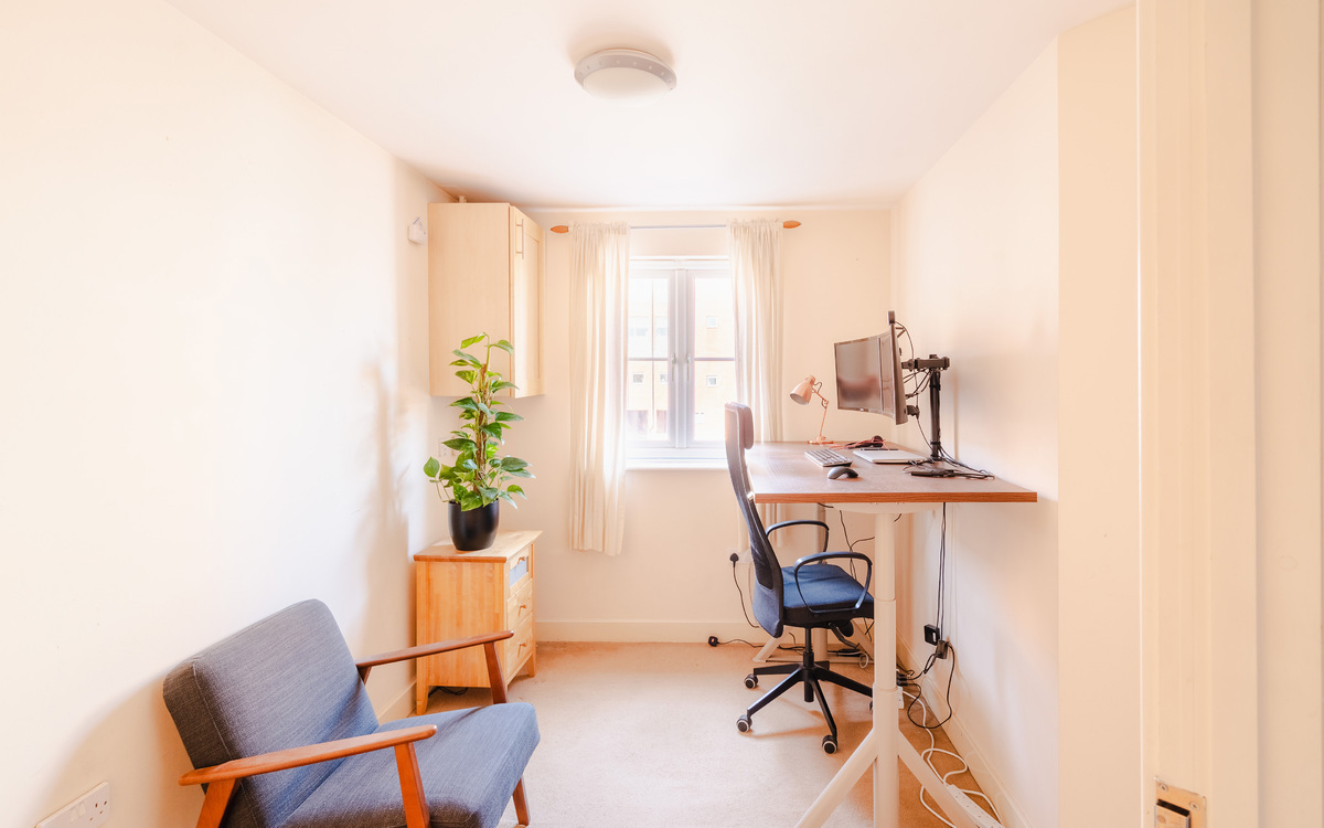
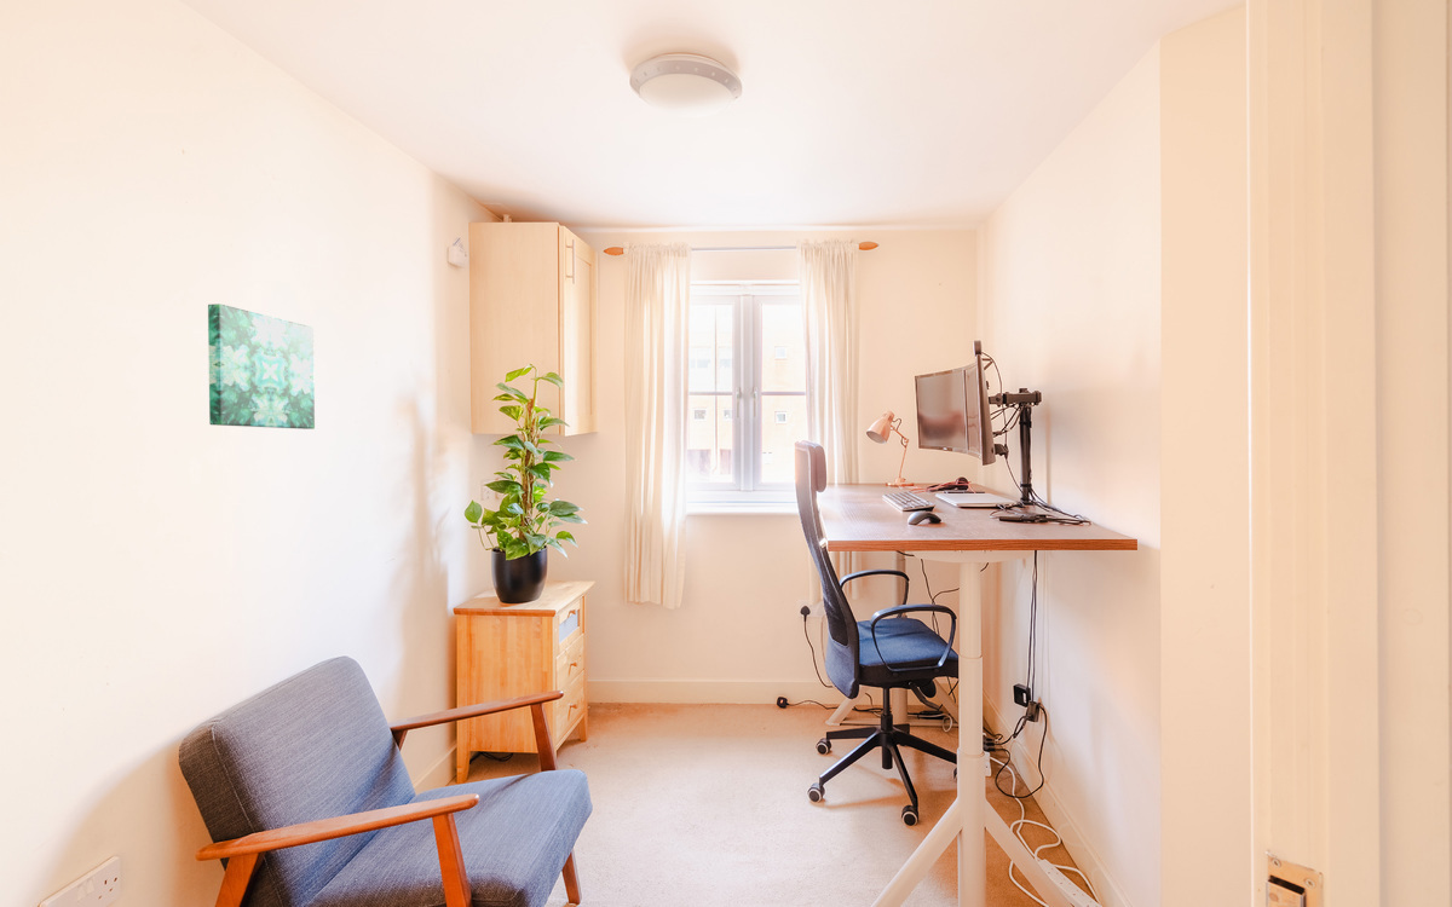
+ wall art (265, 371)
